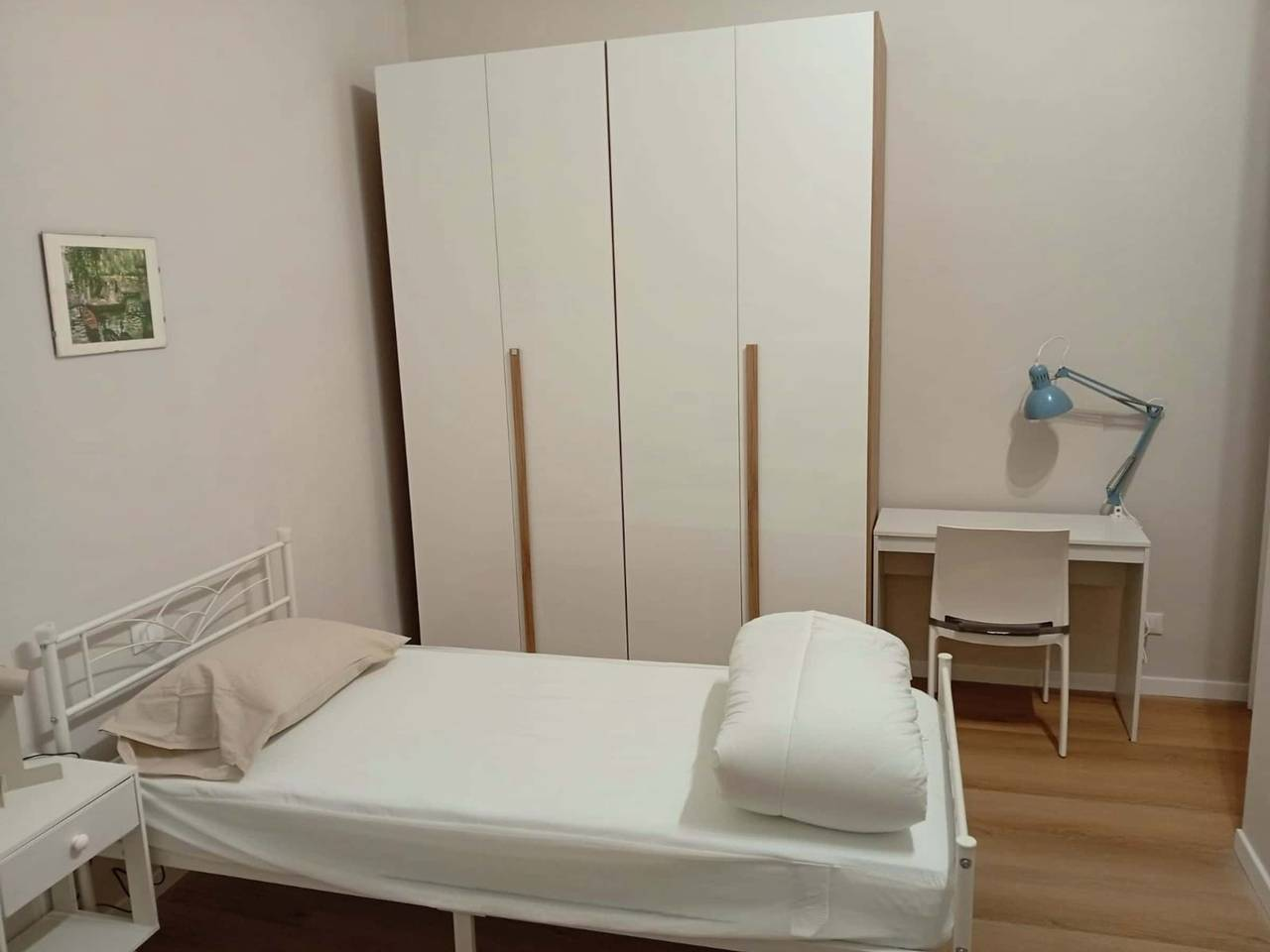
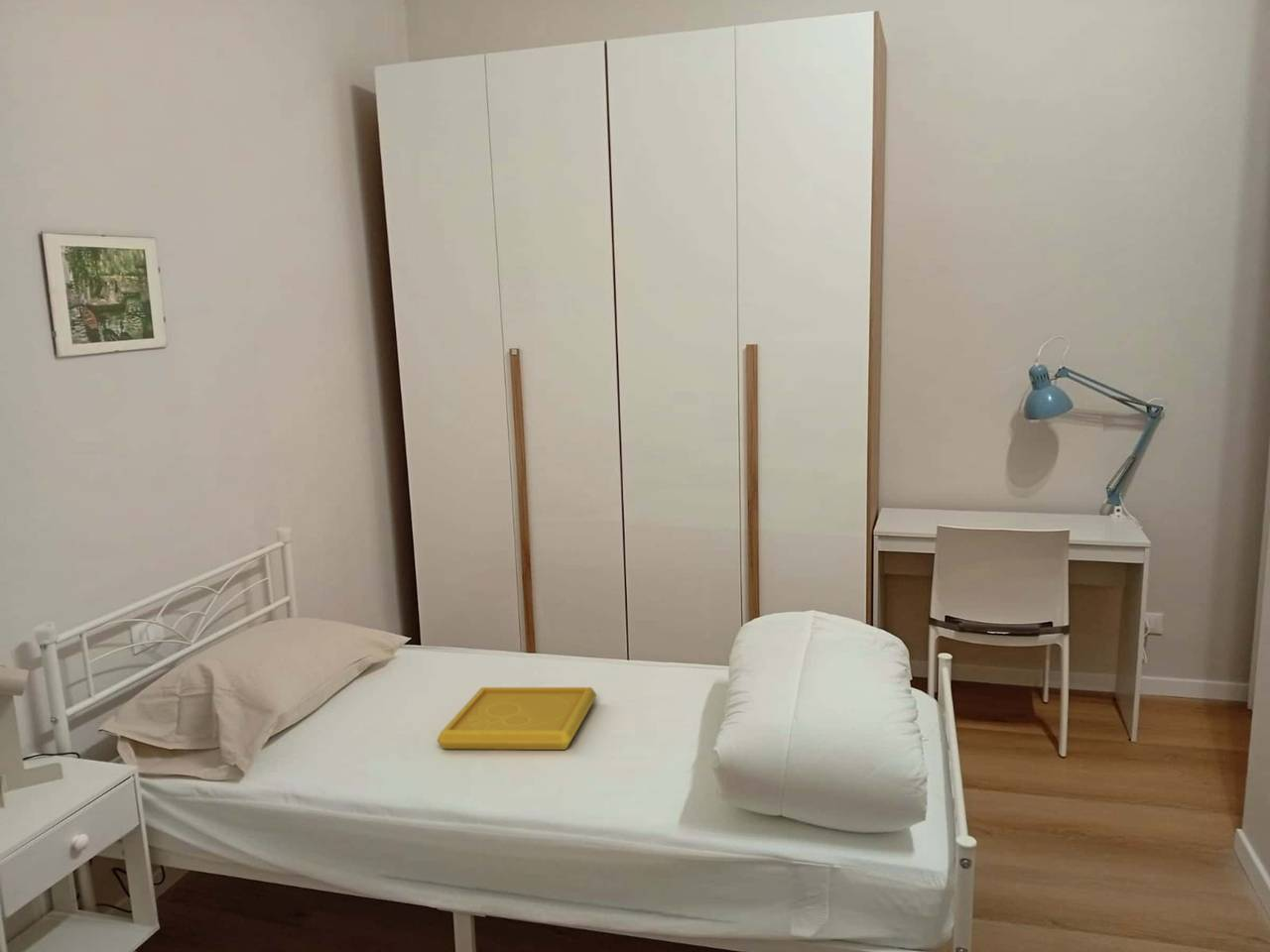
+ serving tray (521, 716)
